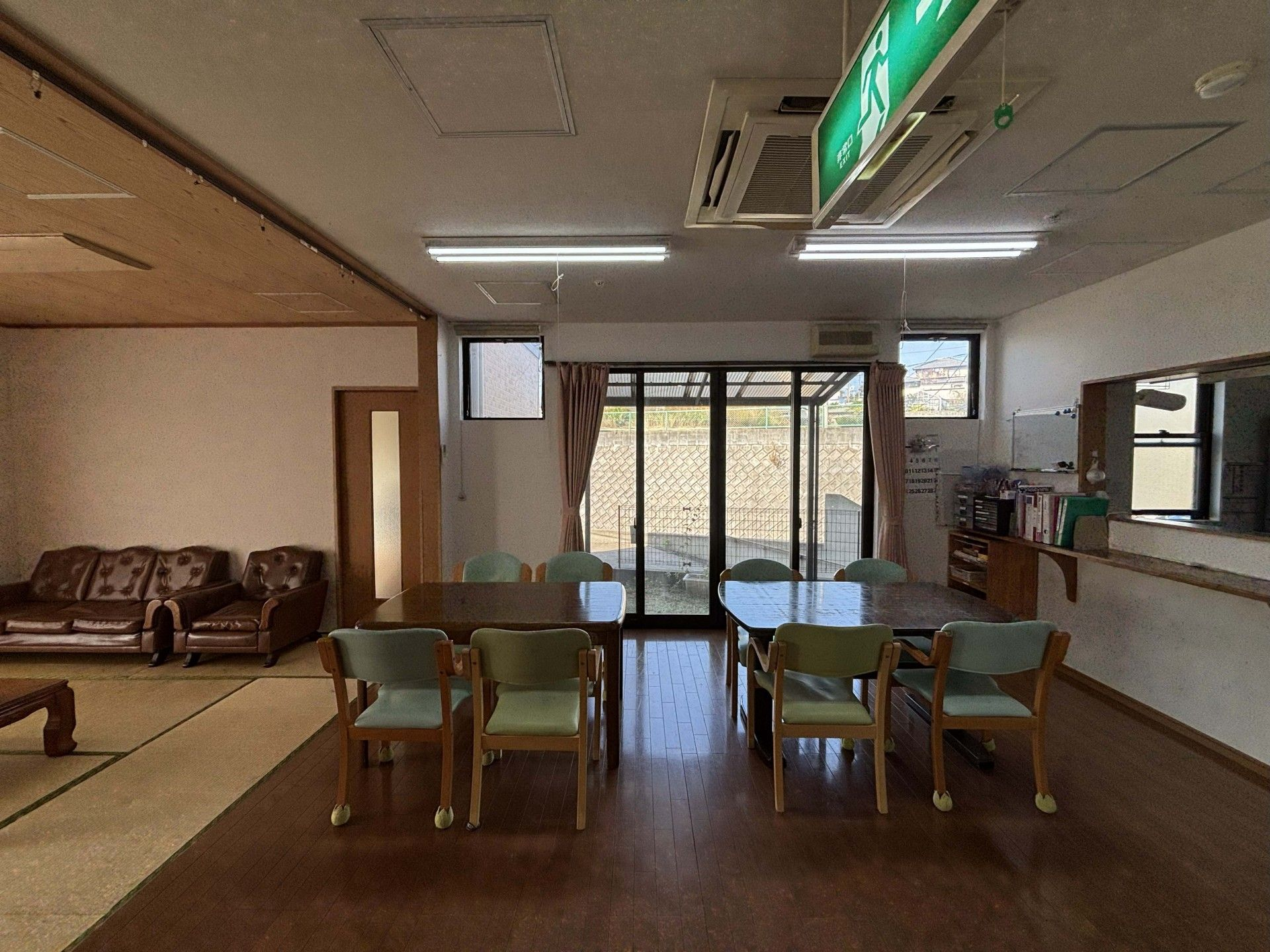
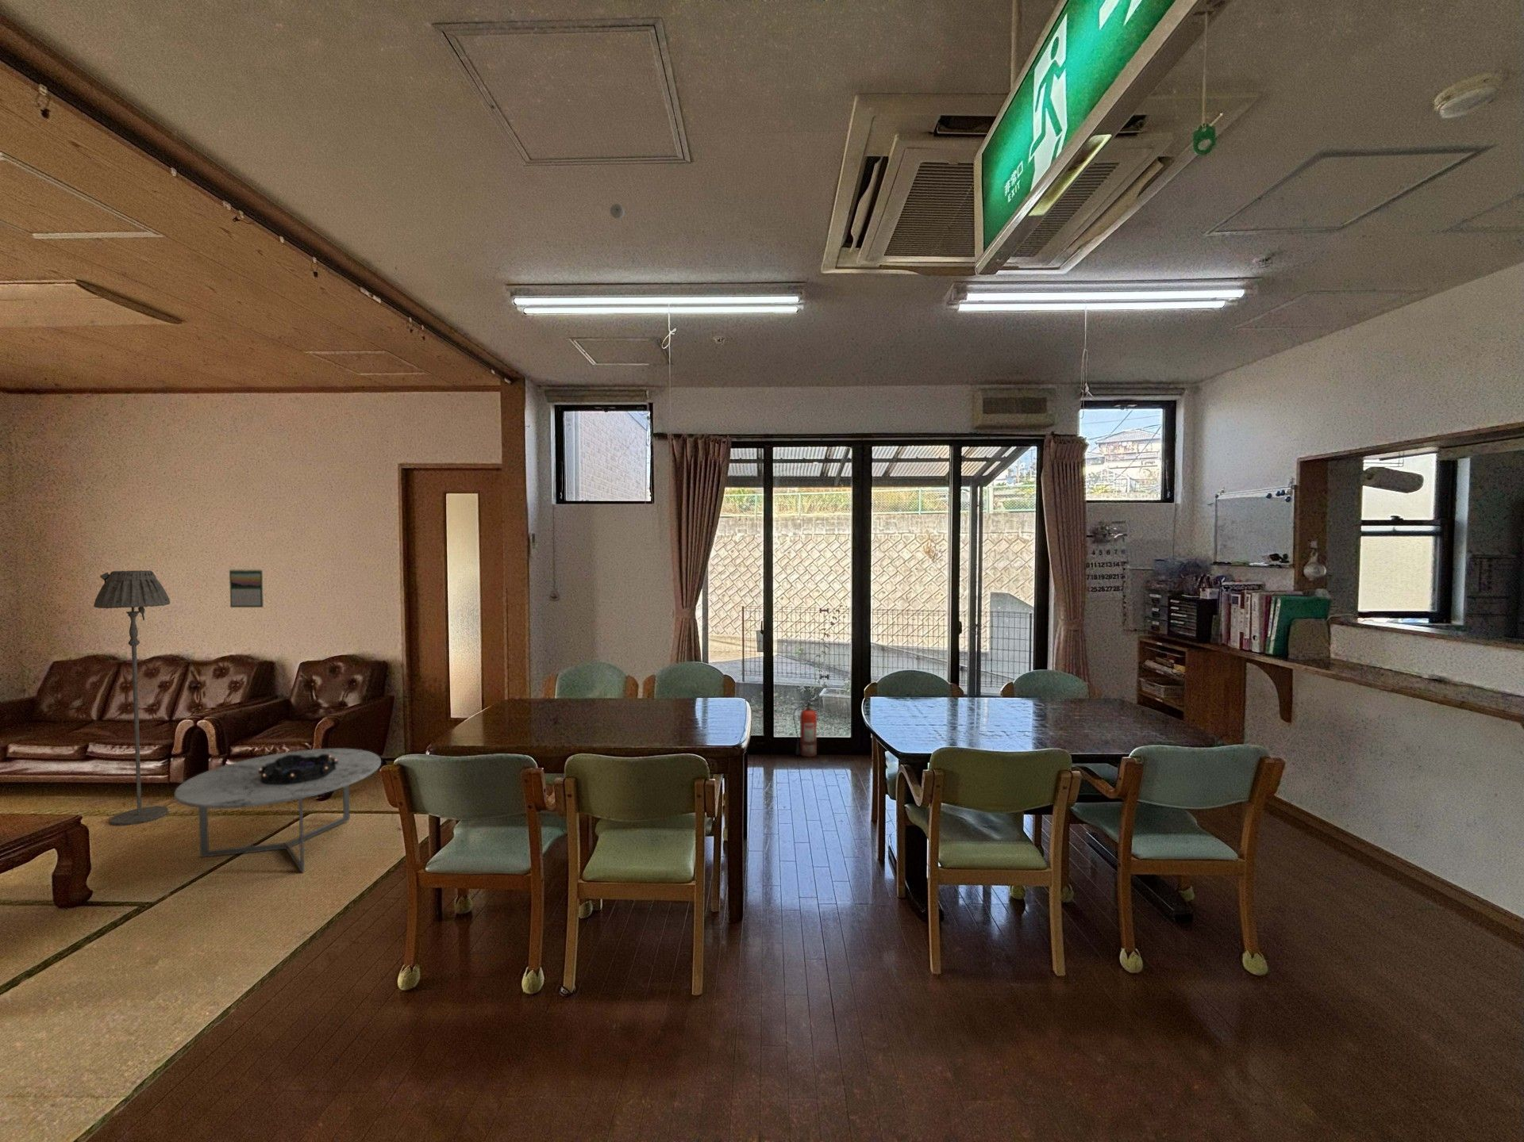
+ floor lamp (136, 693)
+ smoke detector (617, 212)
+ fire extinguisher (806, 727)
+ calendar (246, 588)
+ decorative bowl (299, 767)
+ coffee table (283, 801)
